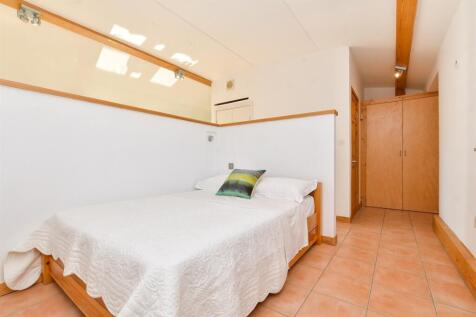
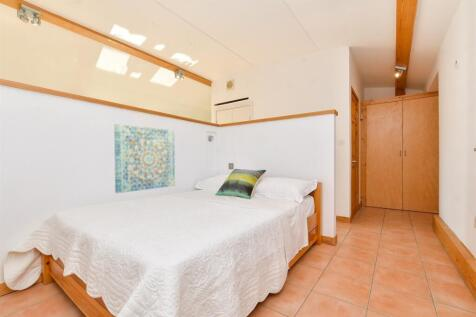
+ wall art (147, 158)
